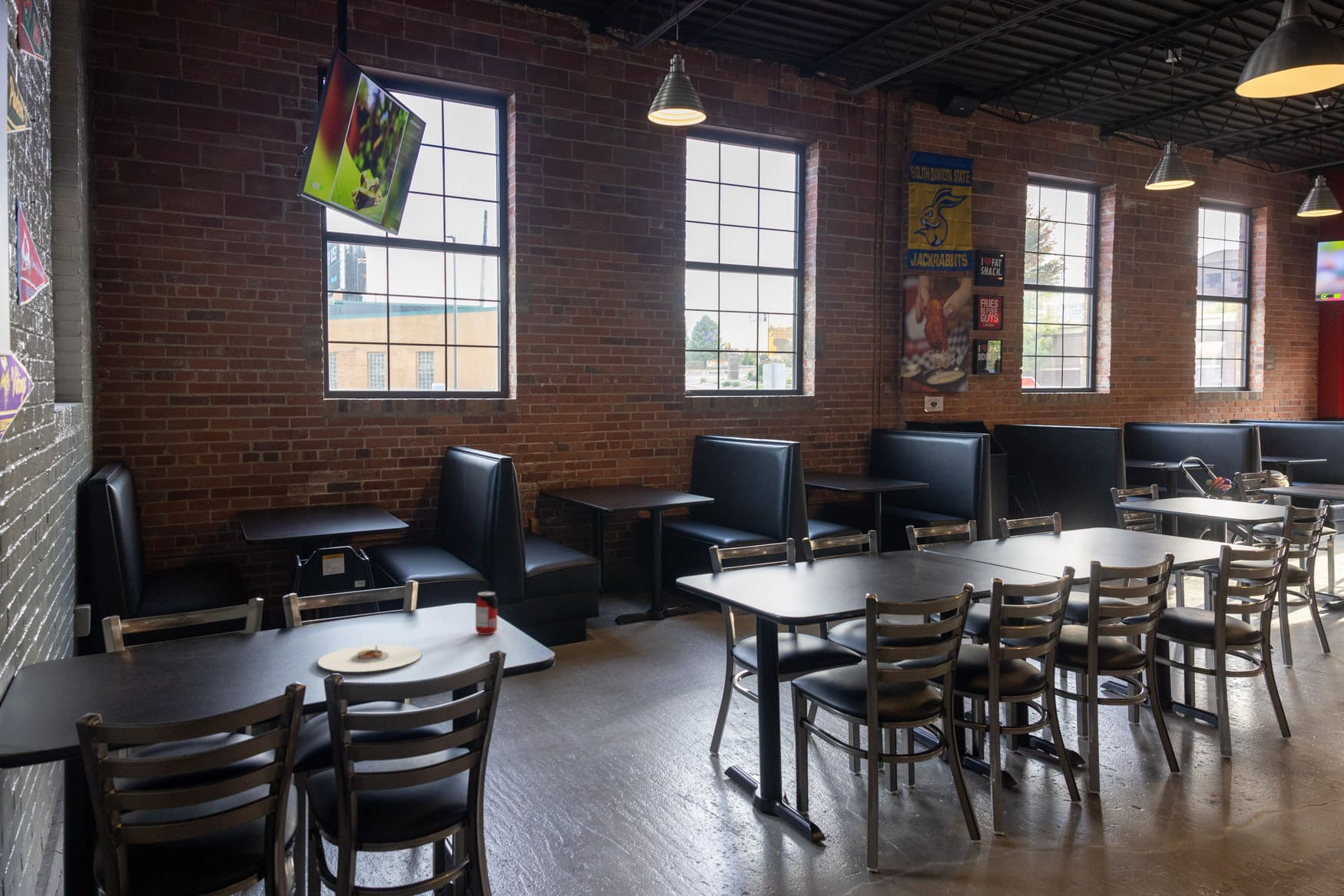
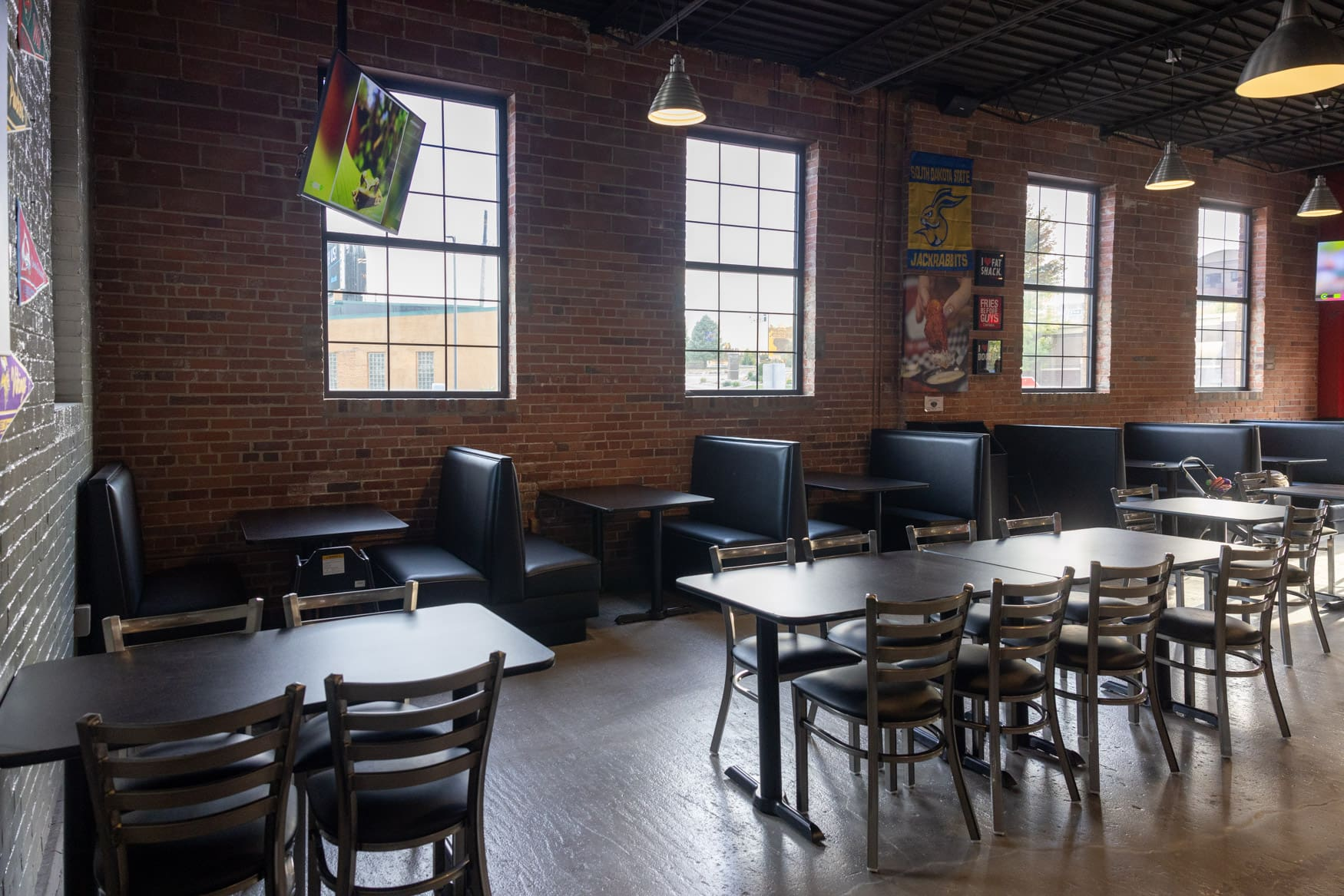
- plate (370, 653)
- beverage can (486, 613)
